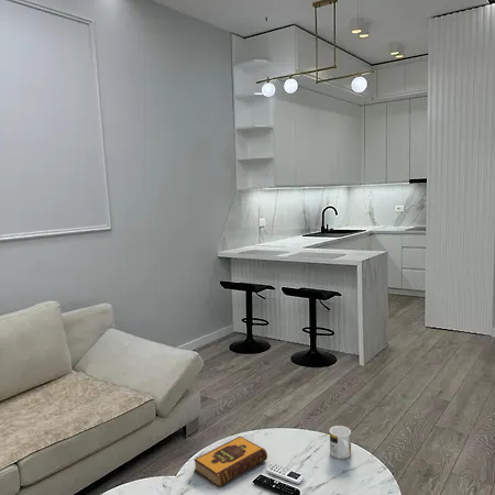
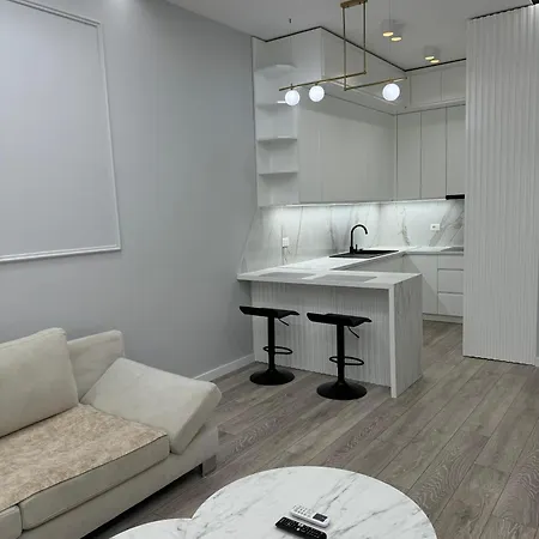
- hardback book (231, 460)
- mug (341, 443)
